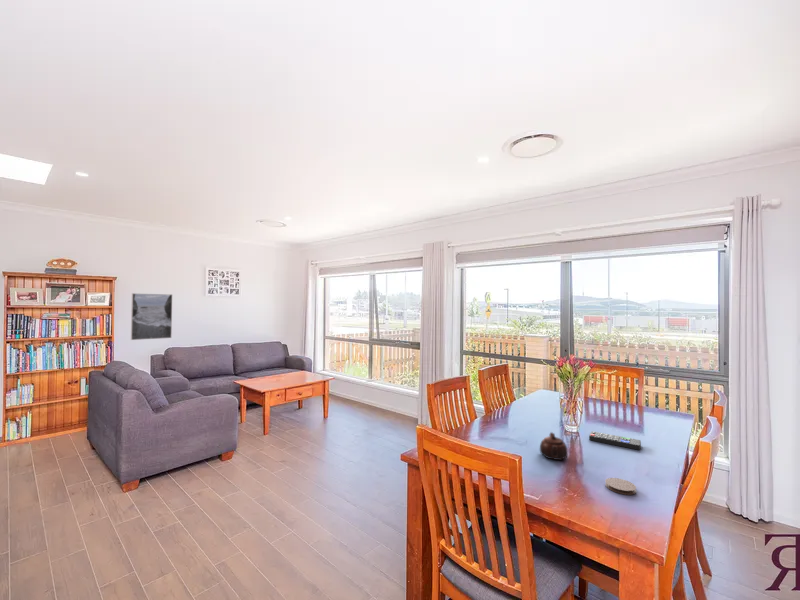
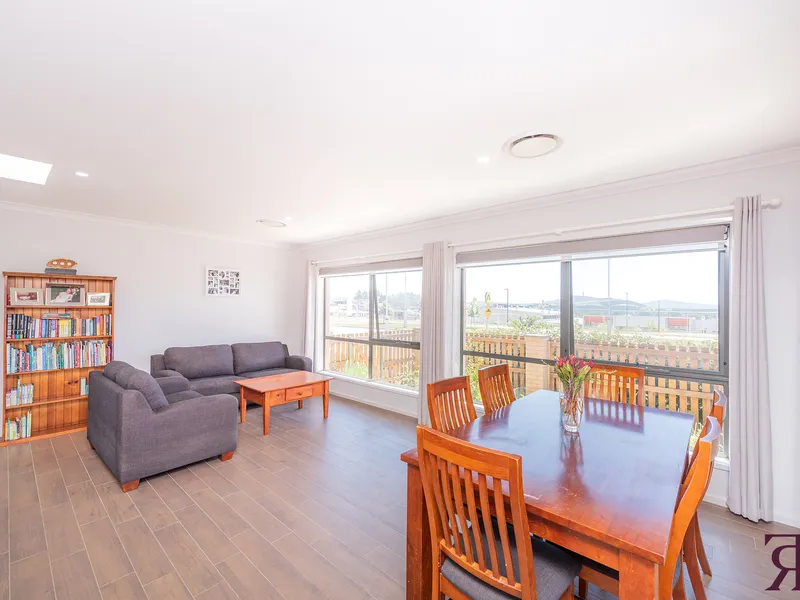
- teapot (553, 444)
- remote control (614, 439)
- coaster (620, 485)
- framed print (152, 316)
